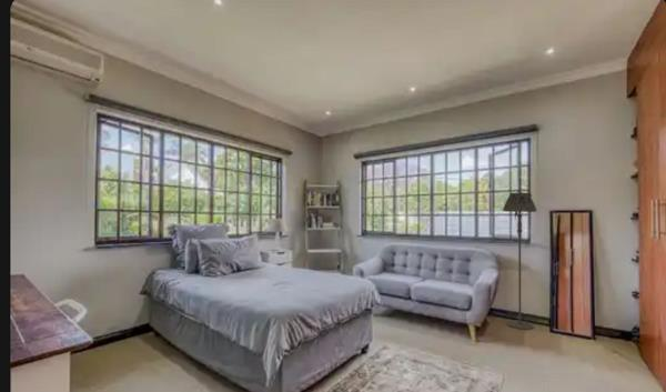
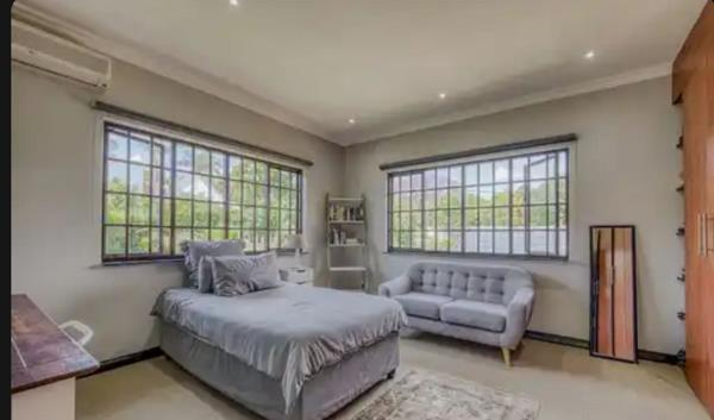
- floor lamp (519, 259)
